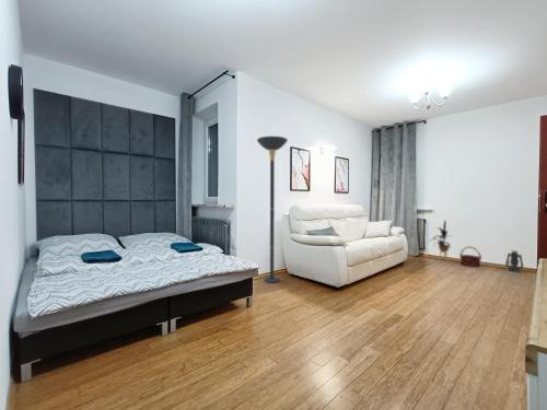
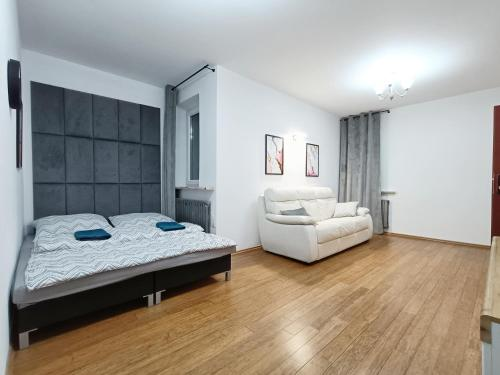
- lantern (514, 260)
- floor lamp (271, 210)
- basket (469, 255)
- house plant (441, 241)
